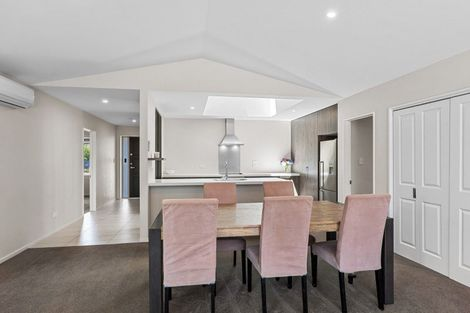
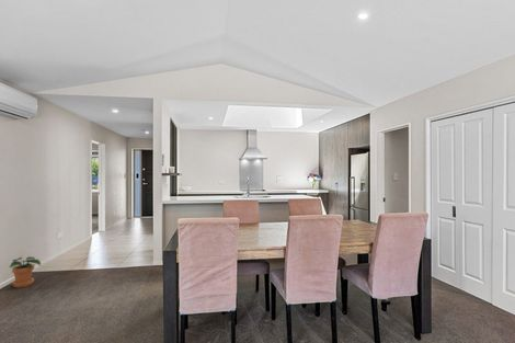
+ potted plant (24, 272)
